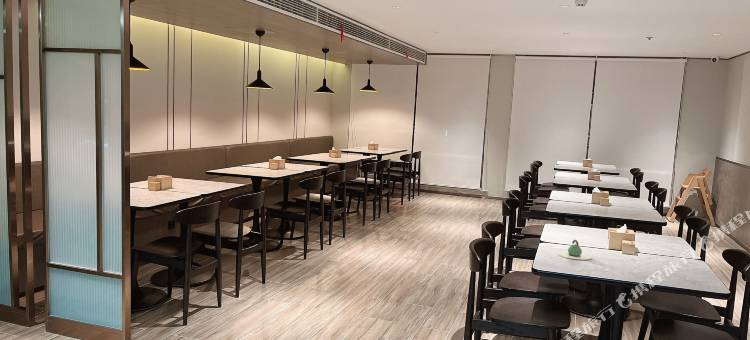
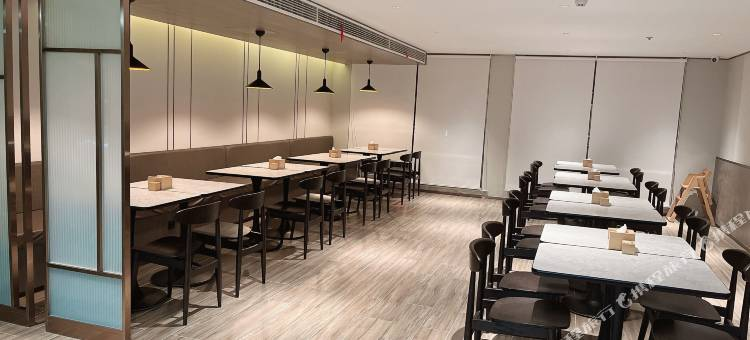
- teapot (575, 247)
